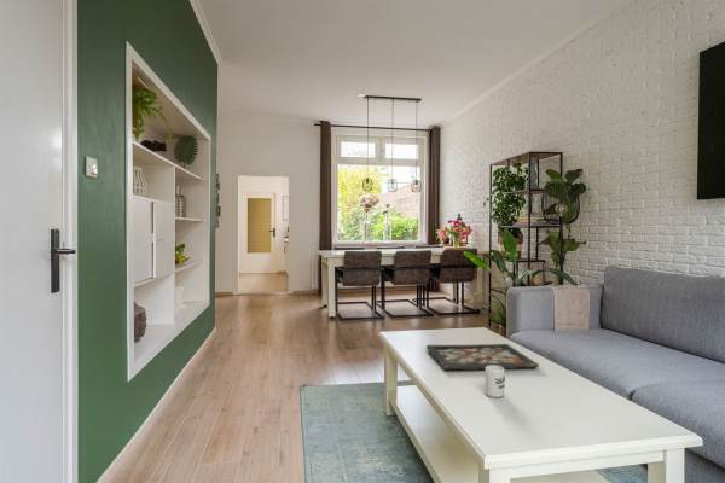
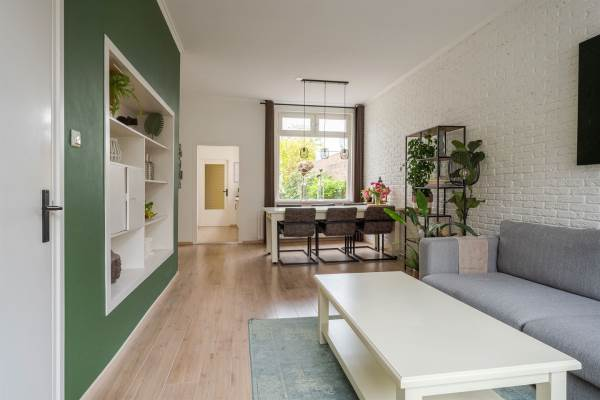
- decorative tray (478, 355)
- cup (494, 380)
